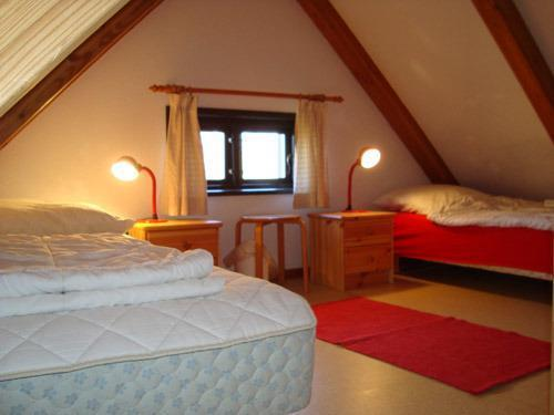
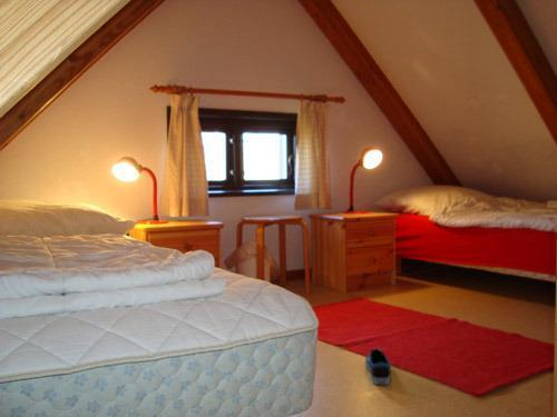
+ shoe (379, 359)
